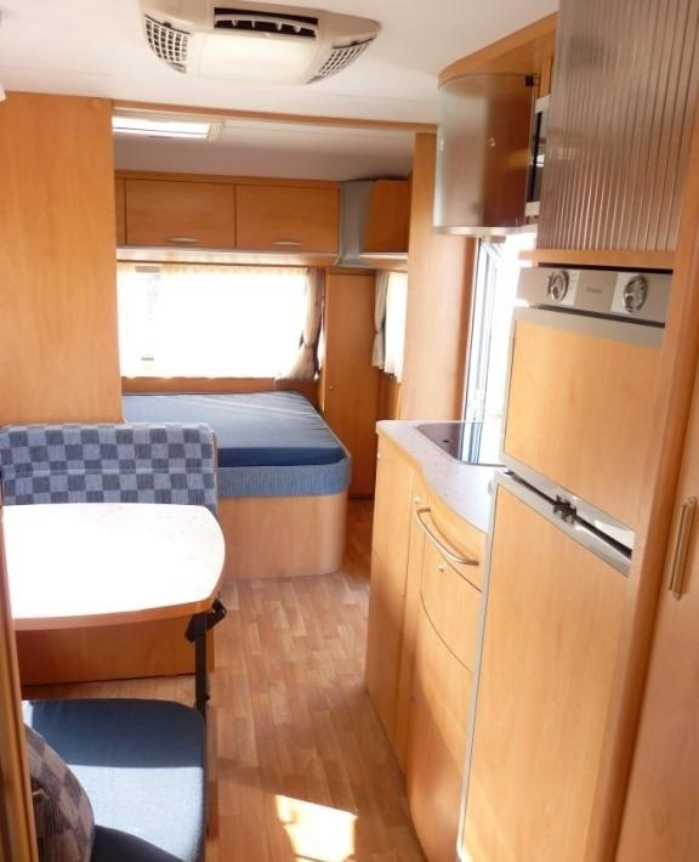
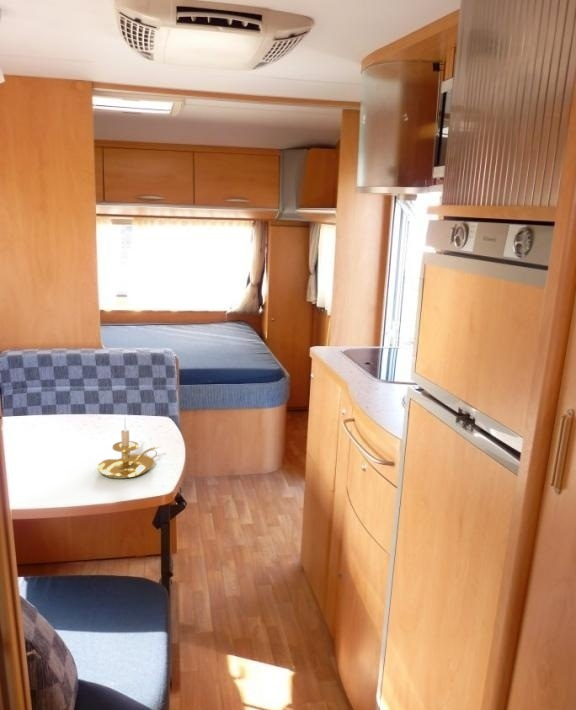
+ candle holder (129, 442)
